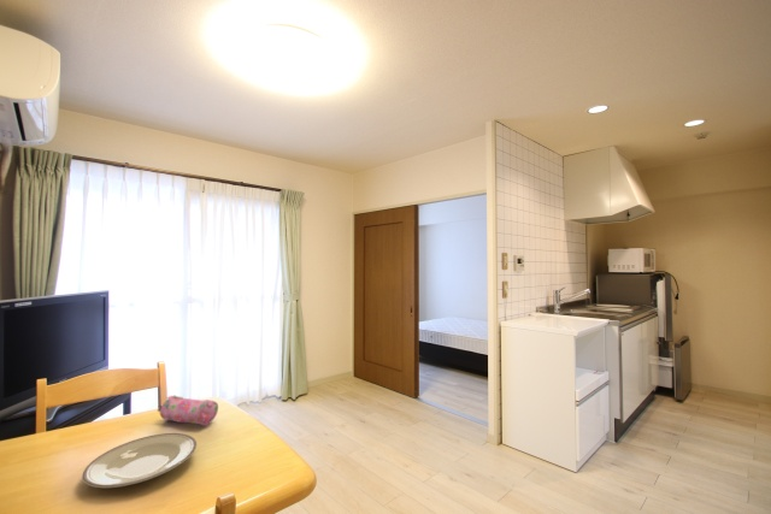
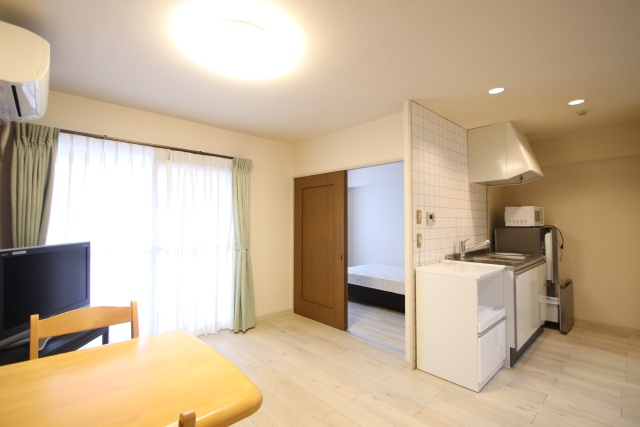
- plate (143, 461)
- pencil case (188, 409)
